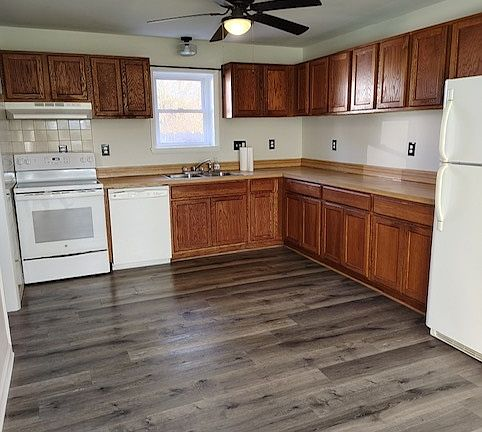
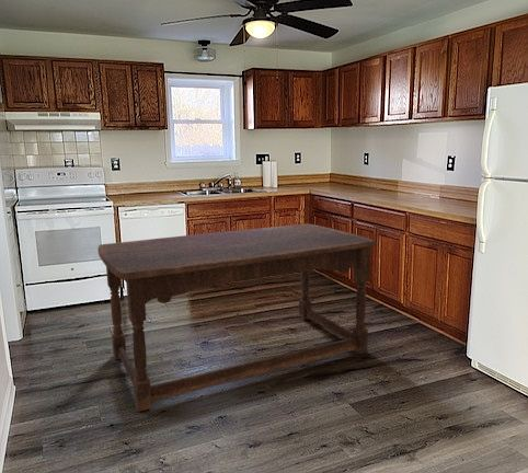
+ dining table (232, 281)
